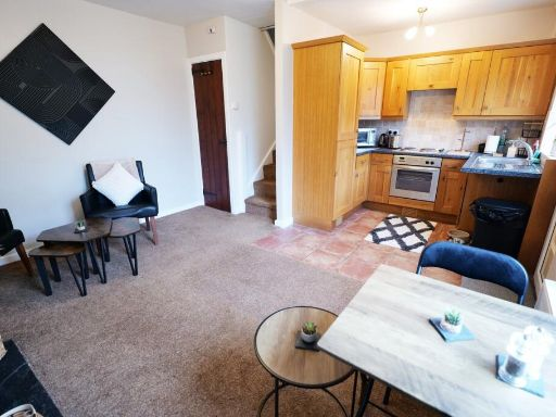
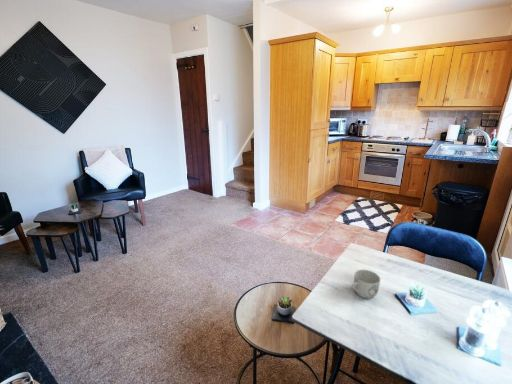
+ mug (363, 285)
